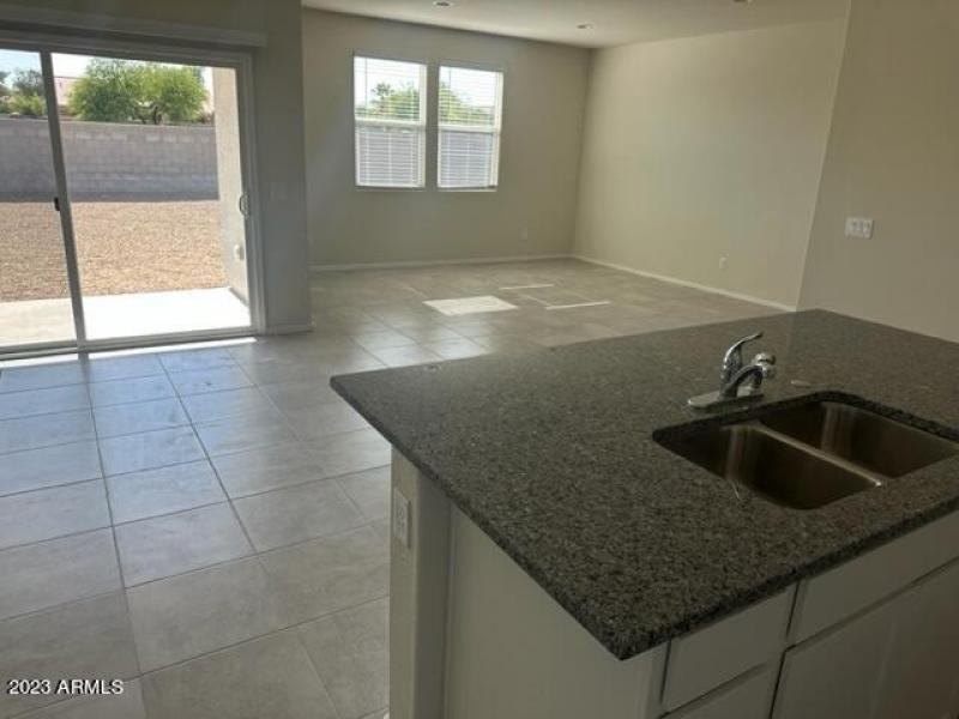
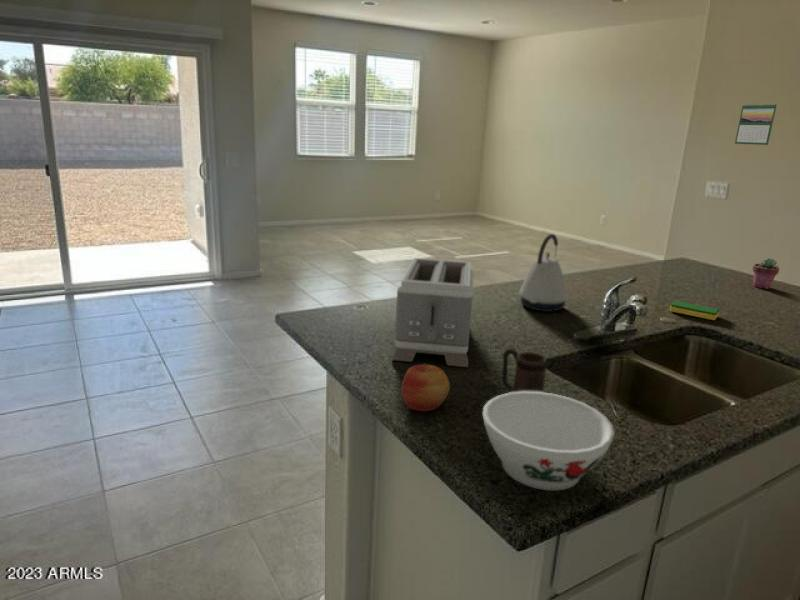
+ apple (426, 385)
+ mug (522, 379)
+ bowl (543, 443)
+ calendar (755, 124)
+ toaster (436, 308)
+ dish sponge (694, 310)
+ kettle (546, 270)
+ potted succulent (765, 272)
